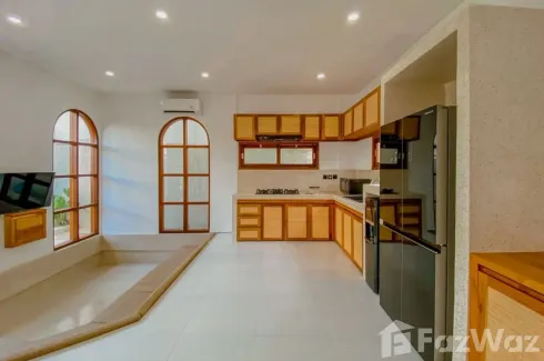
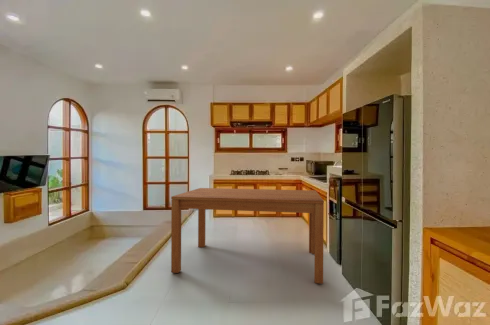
+ dining table (250, 210)
